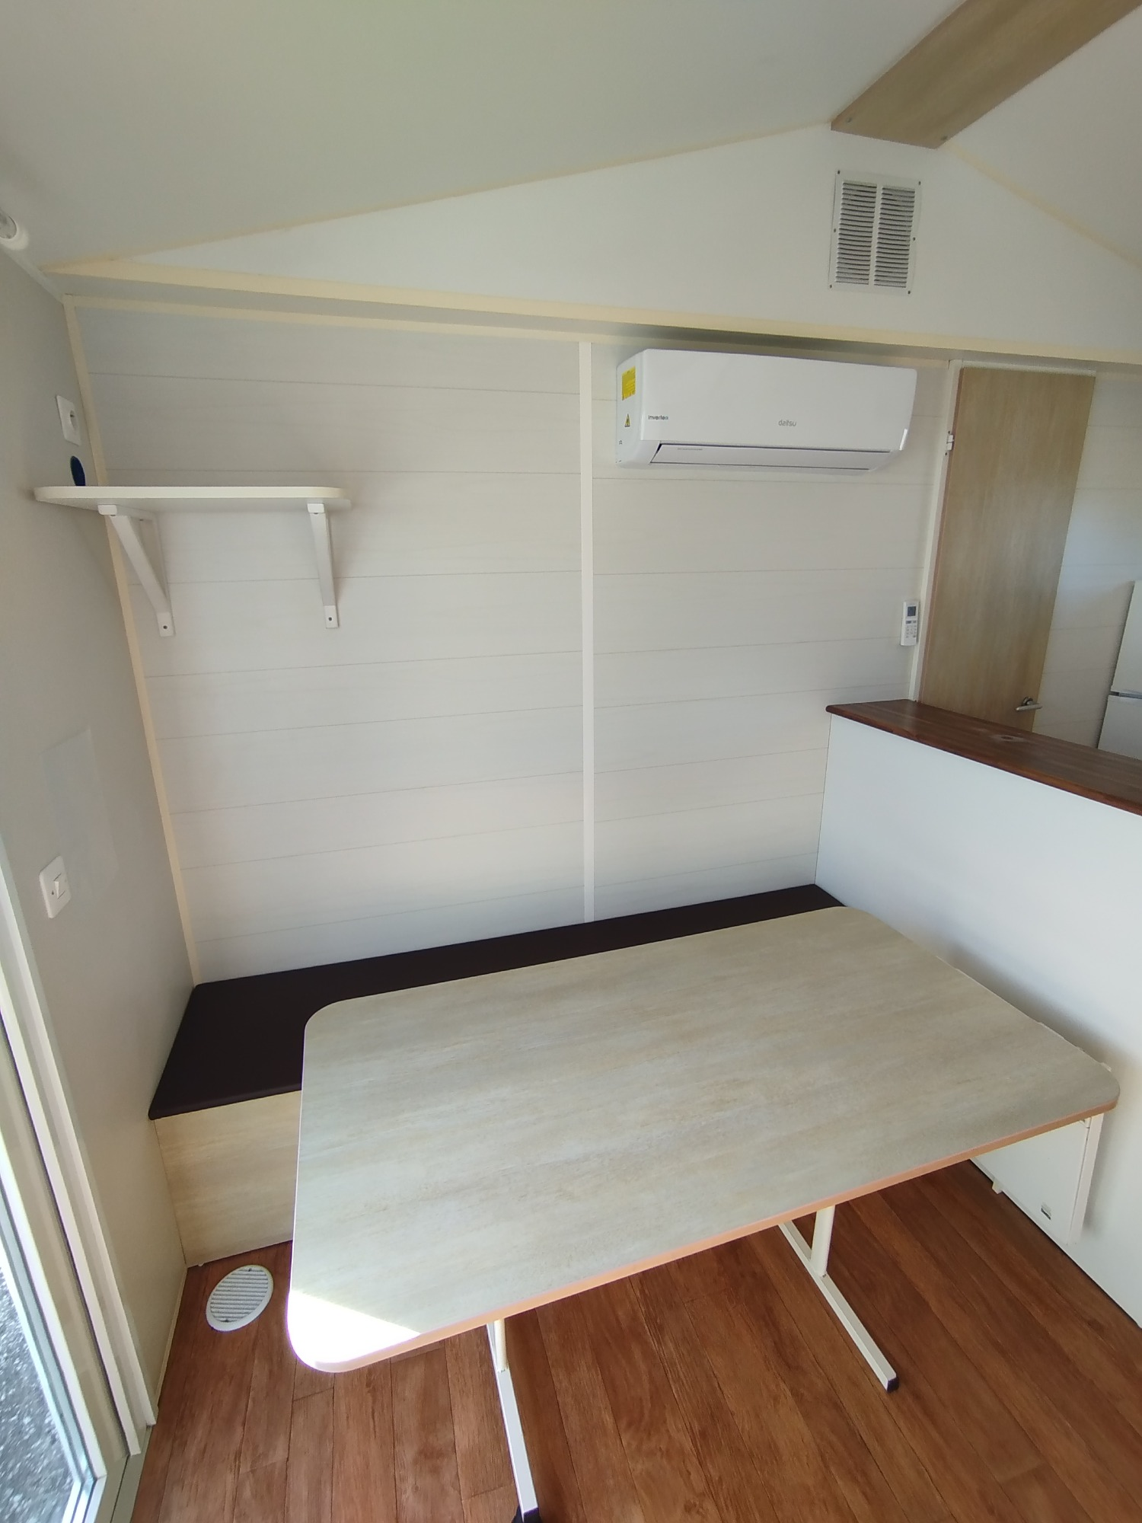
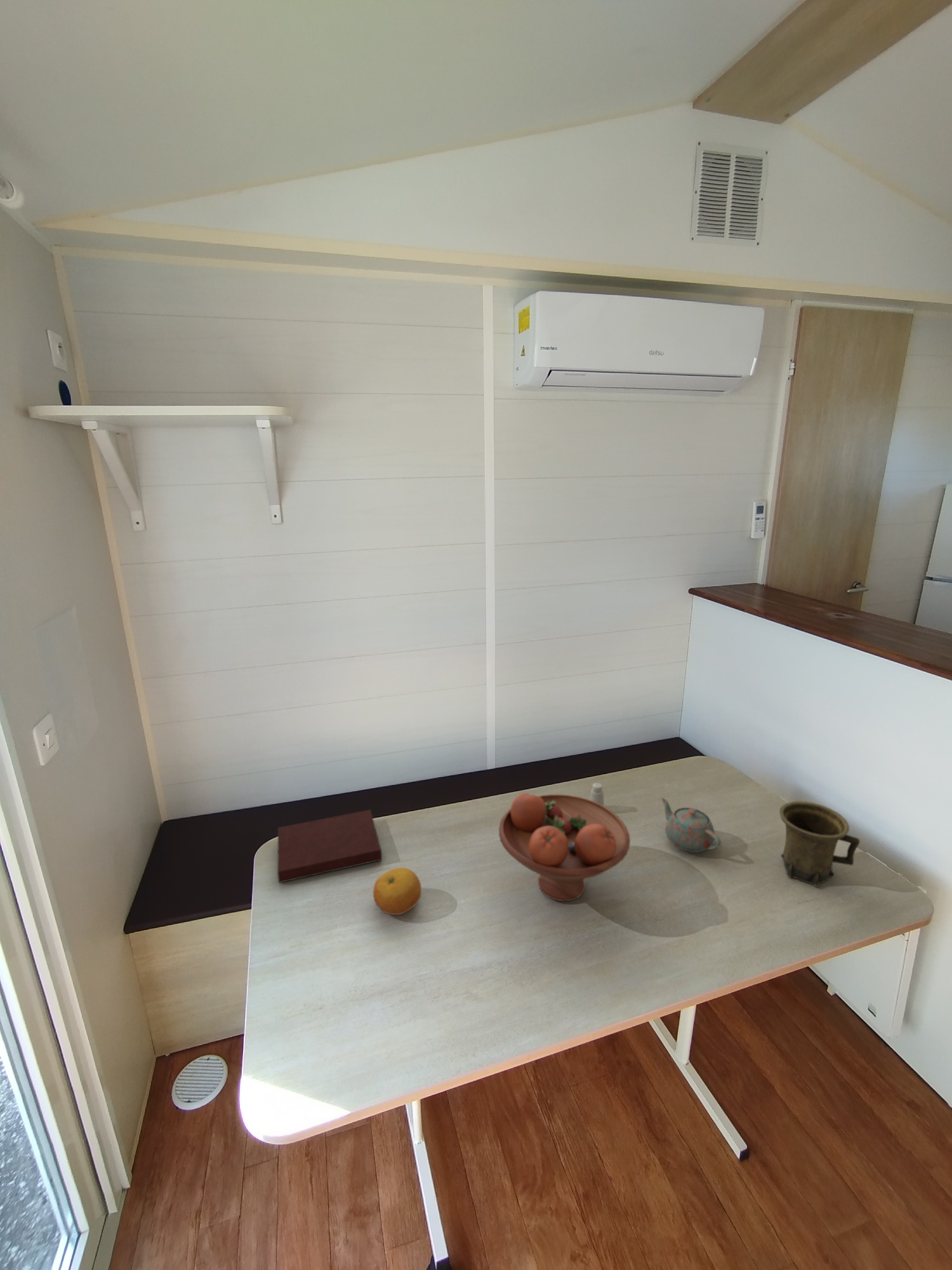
+ mug (810, 844)
+ teapot (689, 825)
+ notebook (328, 843)
+ fruit (397, 890)
+ fruit bowl (562, 846)
+ saltshaker (597, 796)
